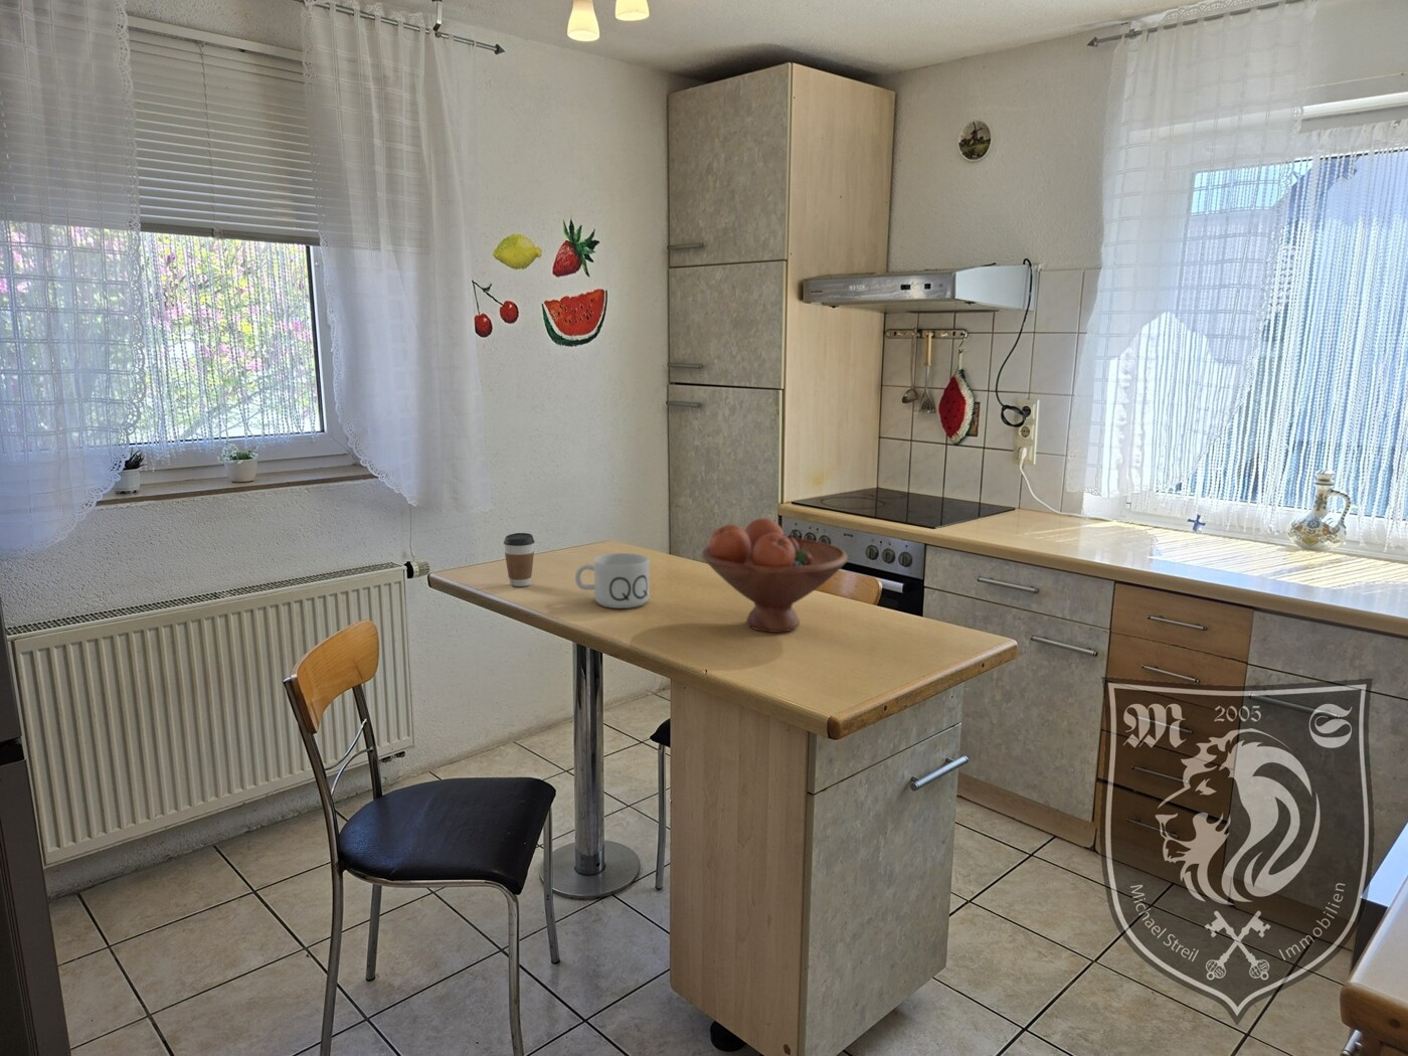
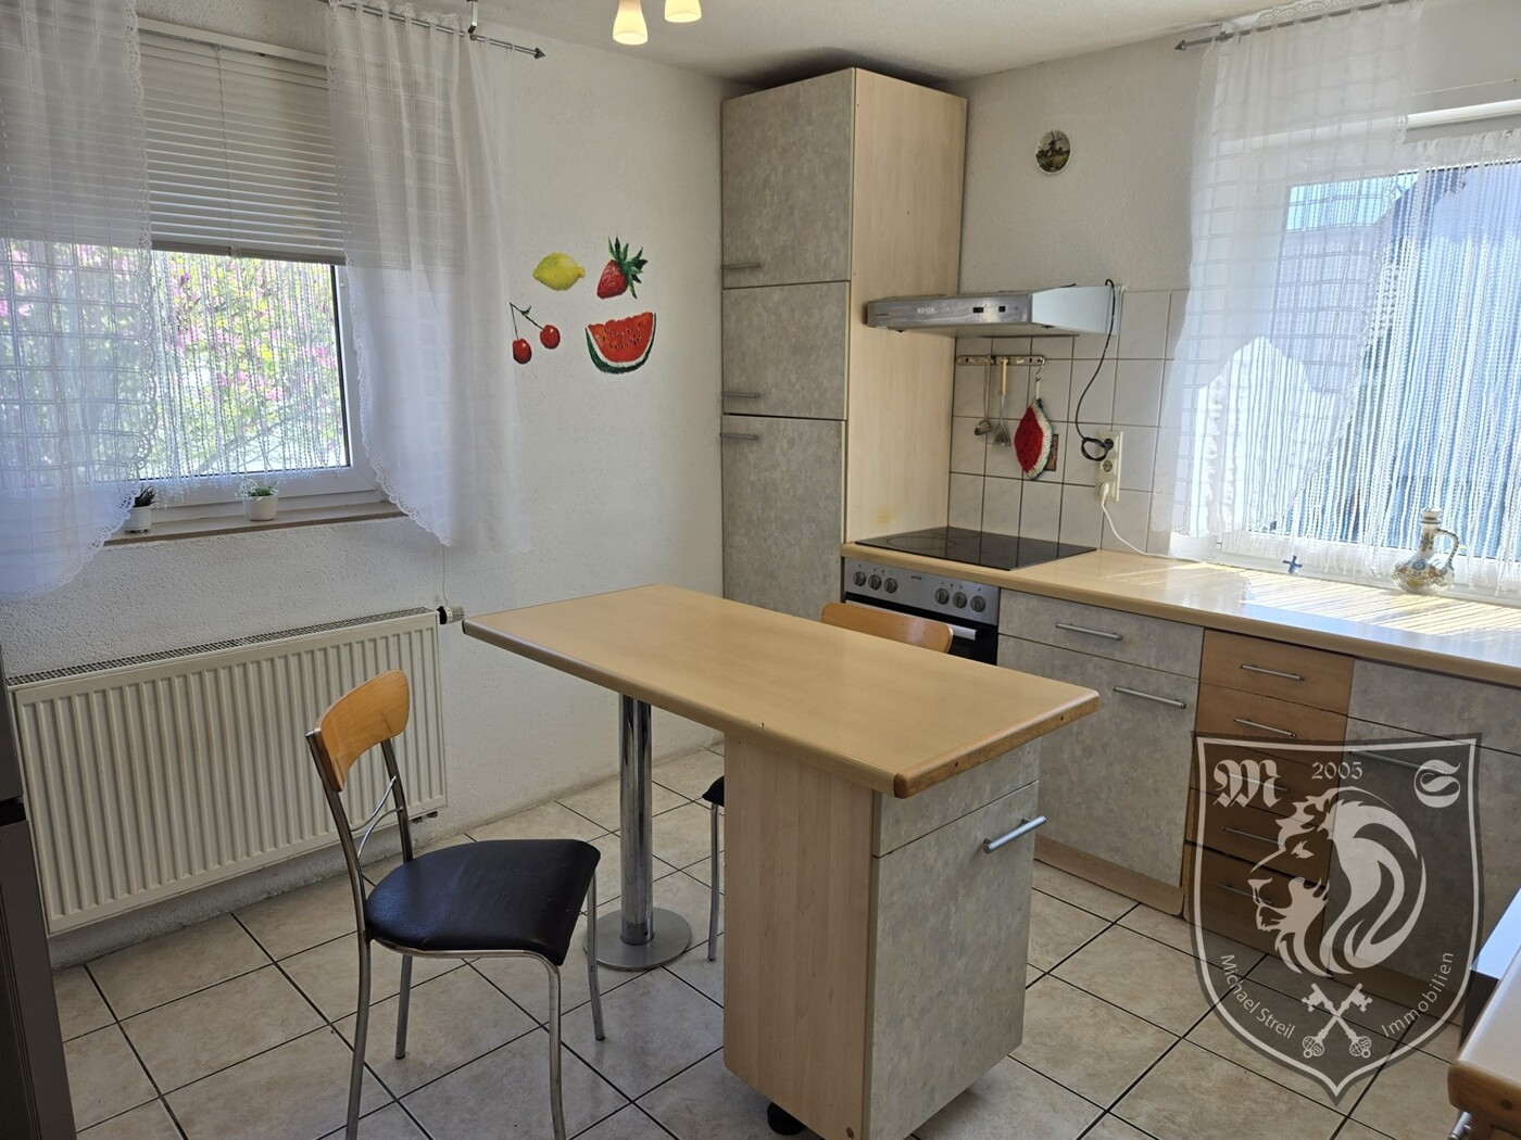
- mug (612, 579)
- coffee cup (519, 559)
- fruit bowl (774, 575)
